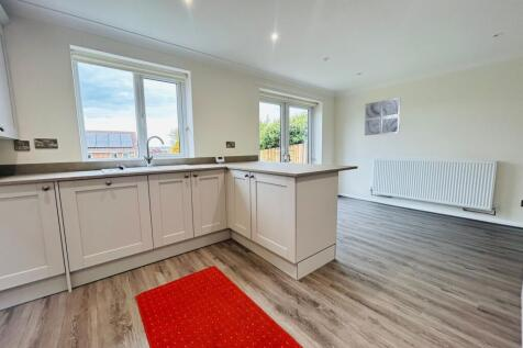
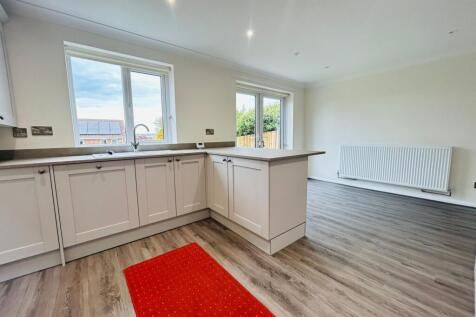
- wall art (381, 116)
